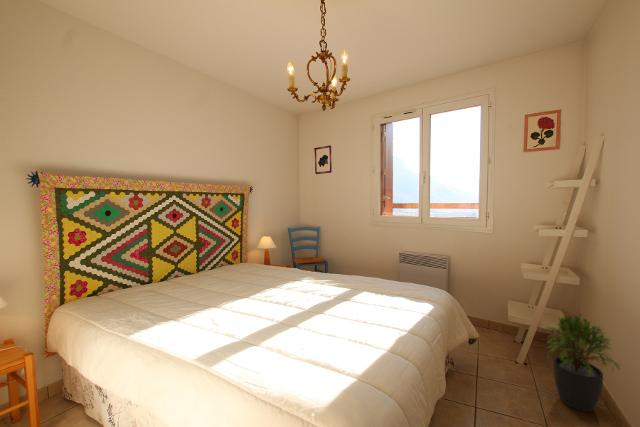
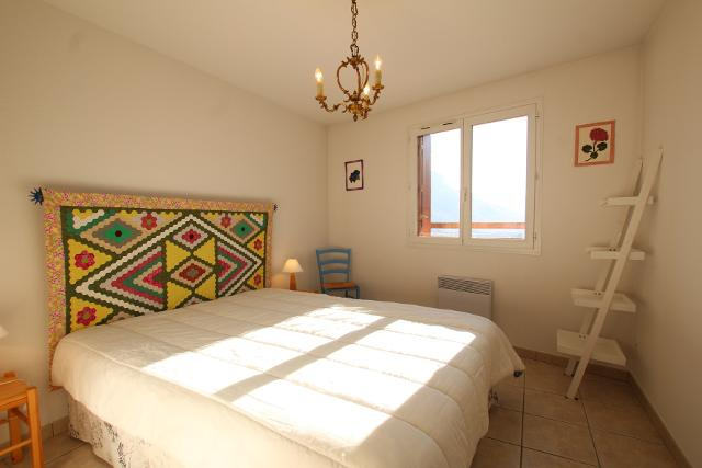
- potted plant (578, 358)
